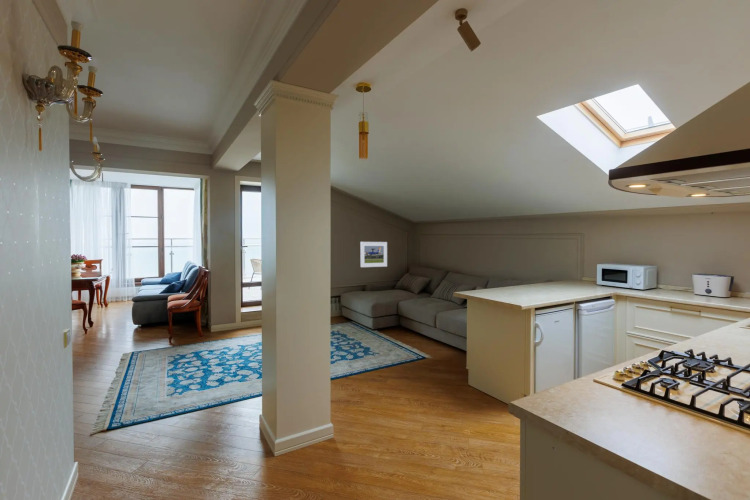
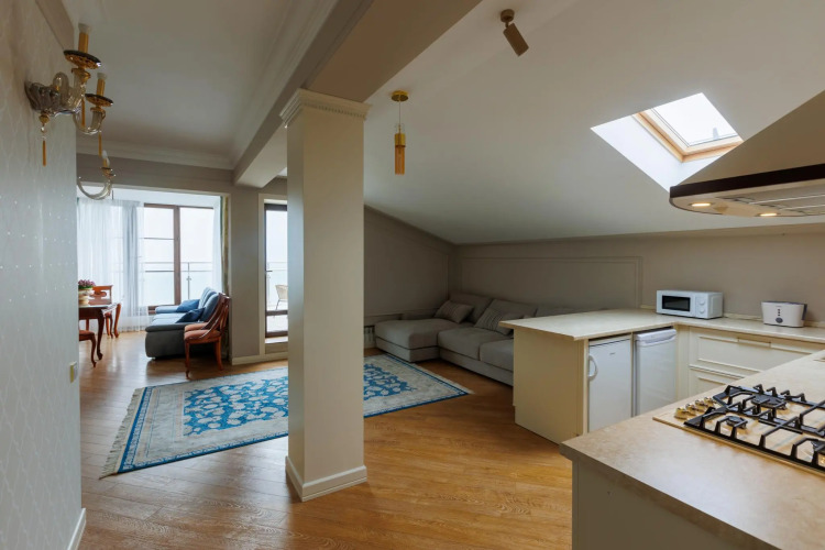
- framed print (374, 254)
